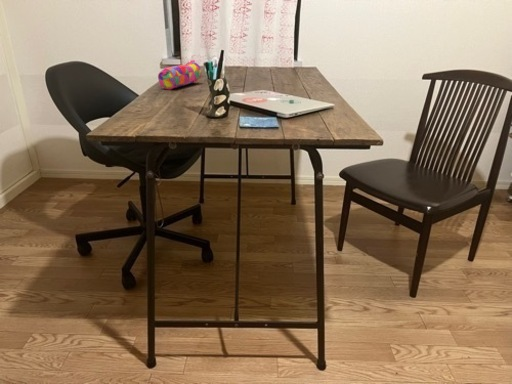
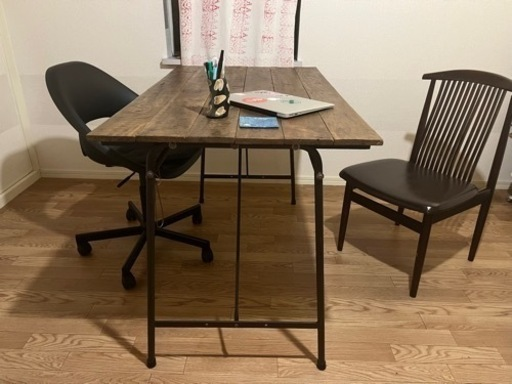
- pencil case (180, 74)
